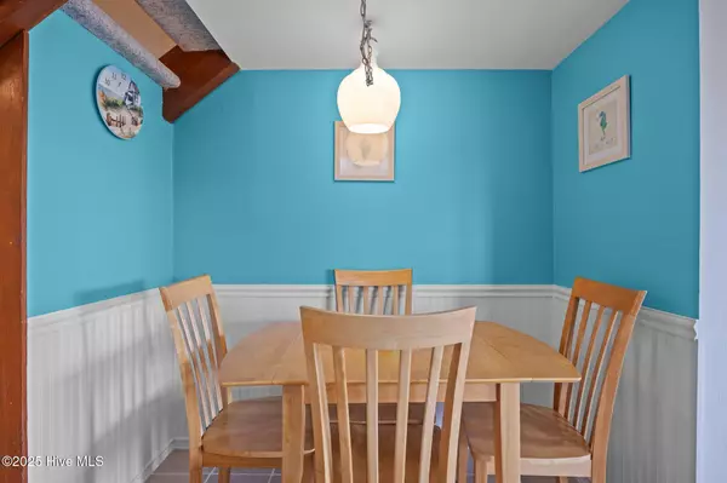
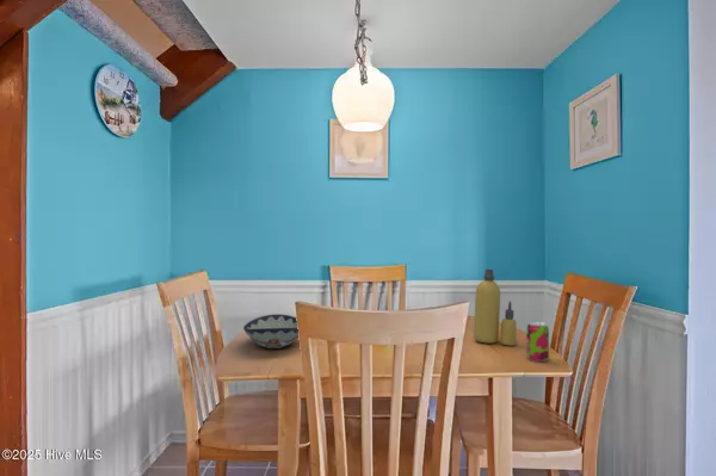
+ bottle (493, 305)
+ beverage can (537, 341)
+ decorative bowl (274, 333)
